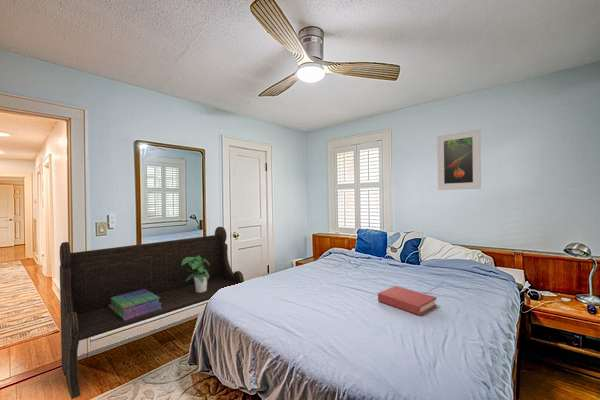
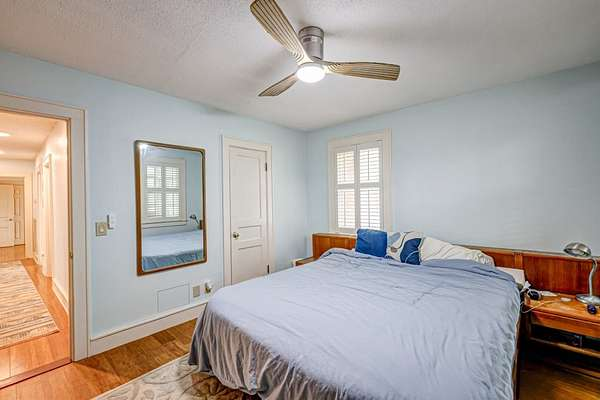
- hardback book (406, 299)
- potted plant (197, 273)
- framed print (458, 161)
- bench (165, 288)
- stack of books (135, 302)
